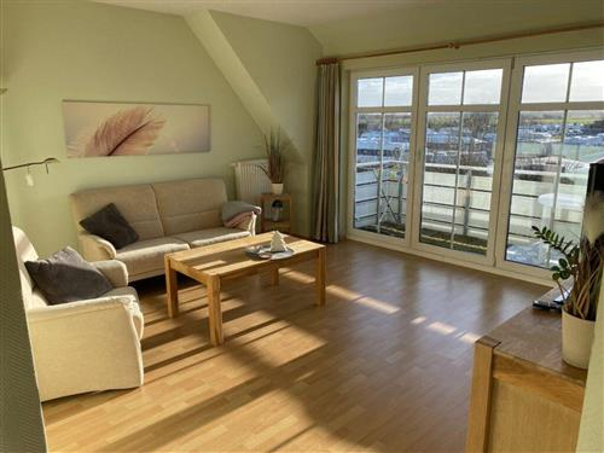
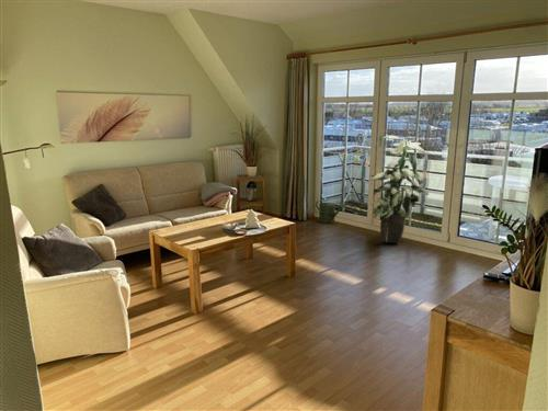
+ watering can (330, 210)
+ indoor plant (395, 190)
